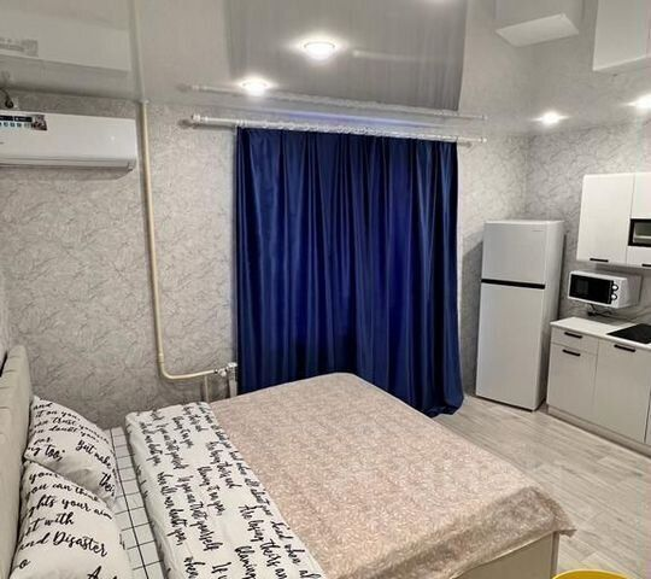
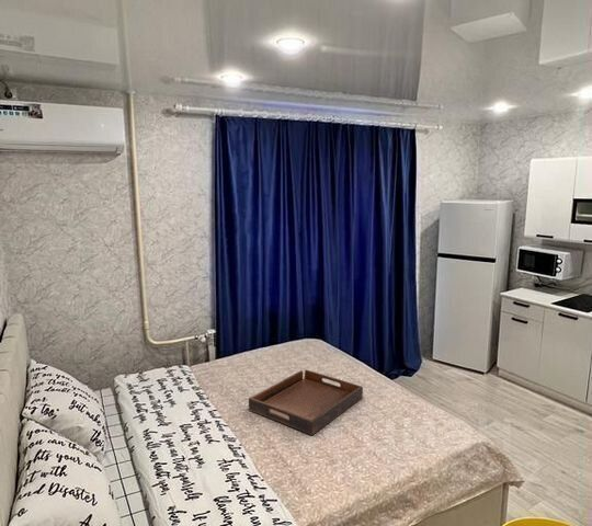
+ serving tray (307, 398)
